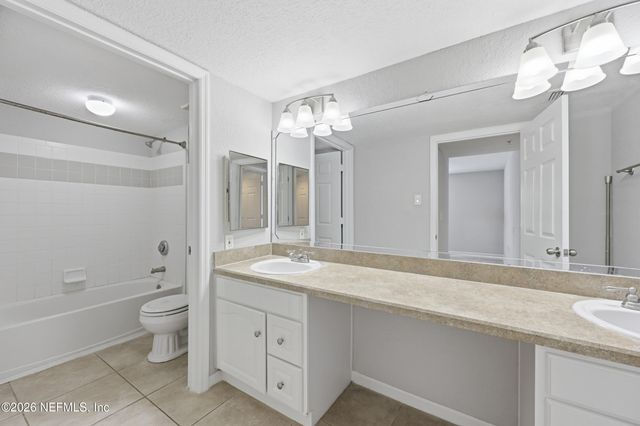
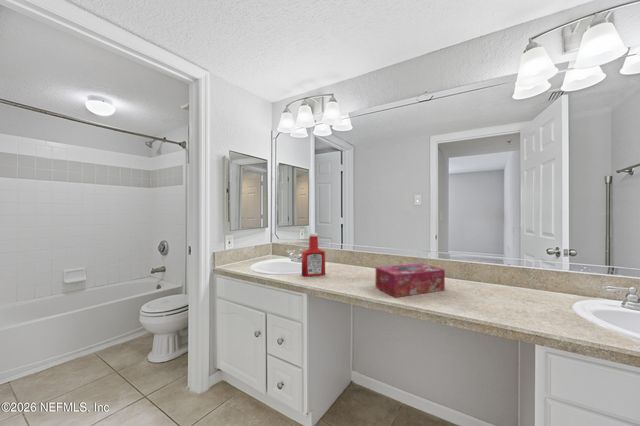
+ tissue box (409, 278)
+ soap bottle (313, 253)
